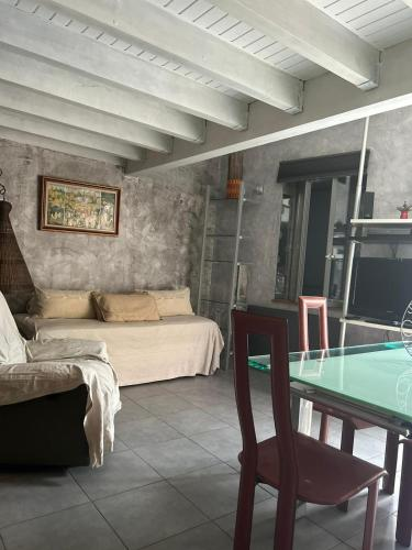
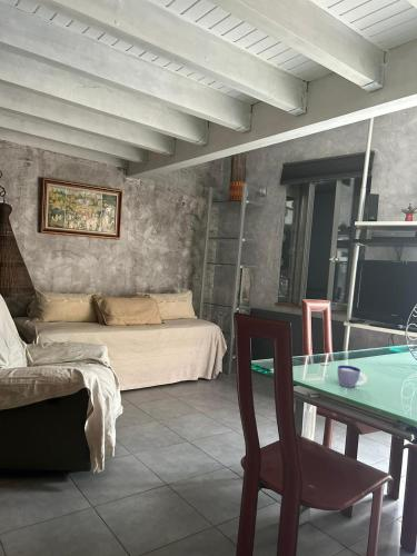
+ cup (351, 377)
